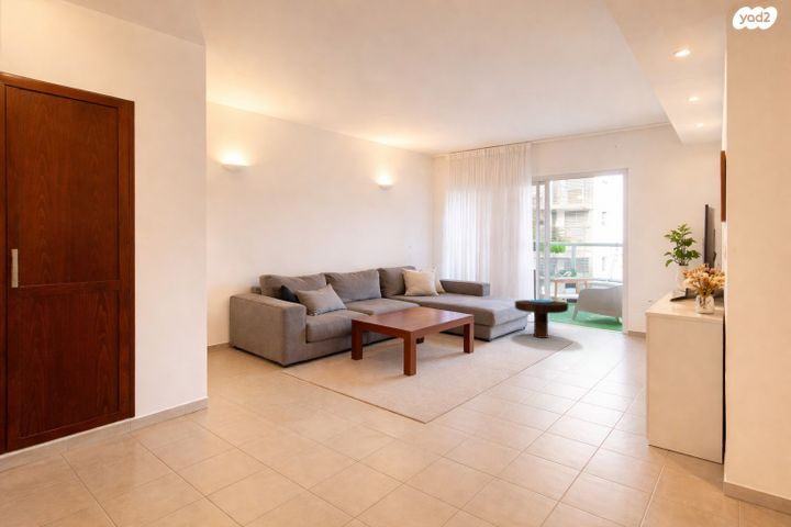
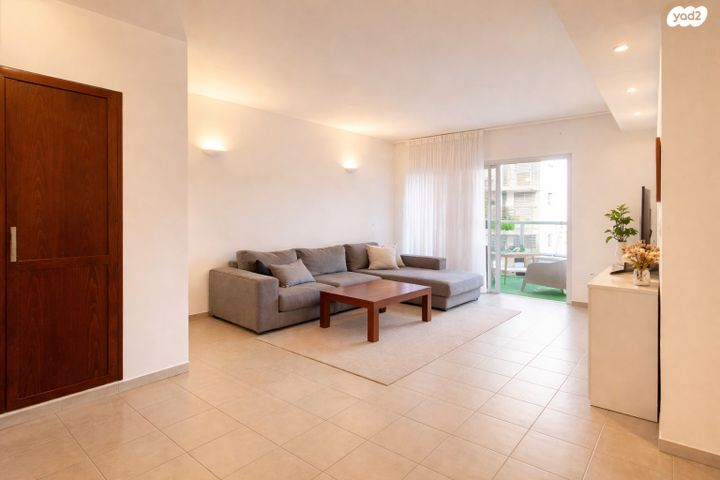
- side table (541, 318)
